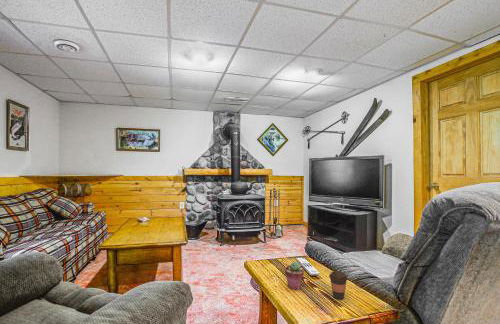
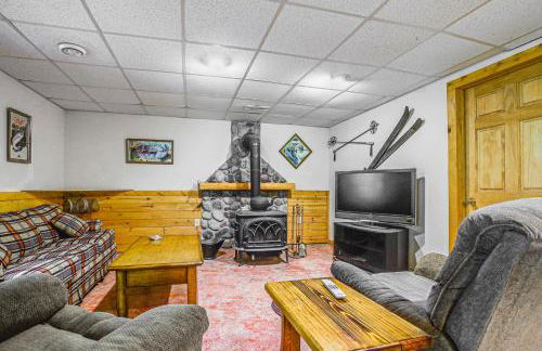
- coffee cup (338, 285)
- potted succulent (294, 274)
